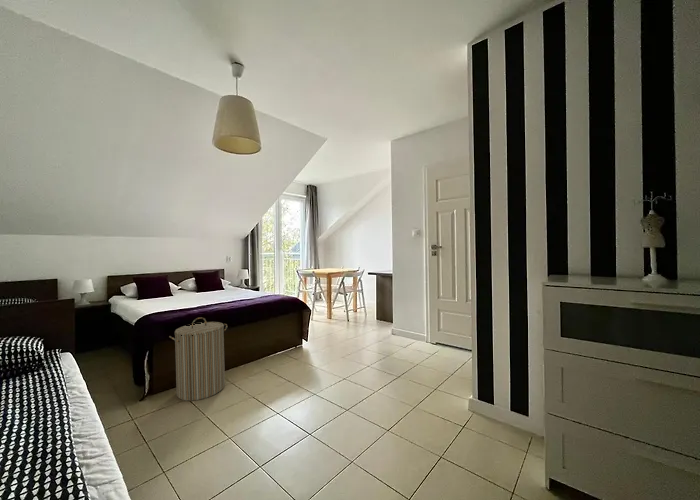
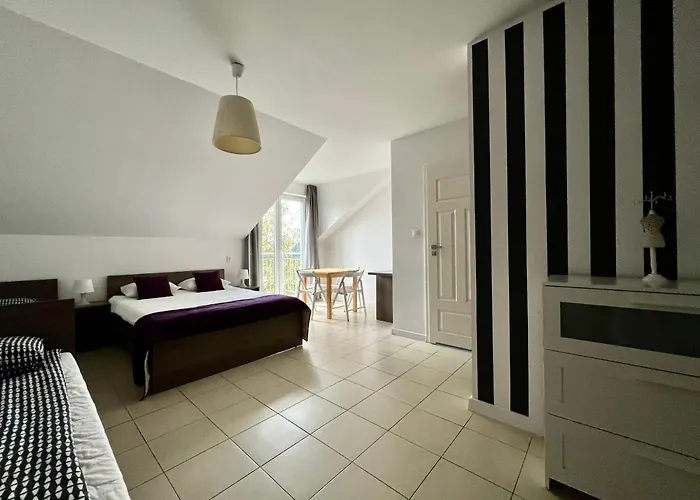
- laundry hamper (200, 353)
